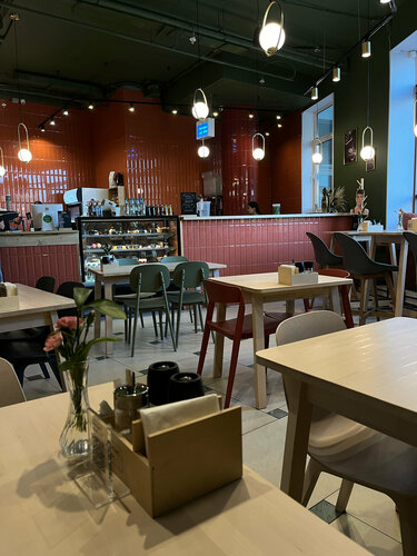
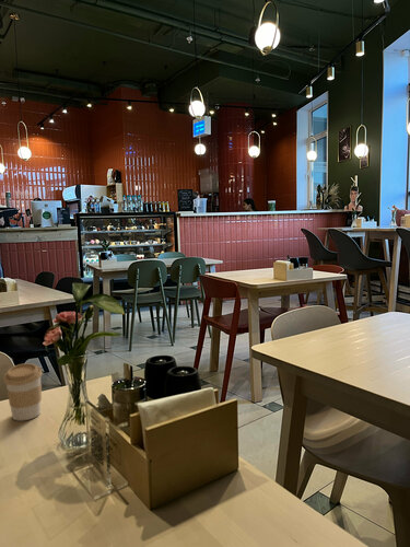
+ coffee cup (24, 391)
